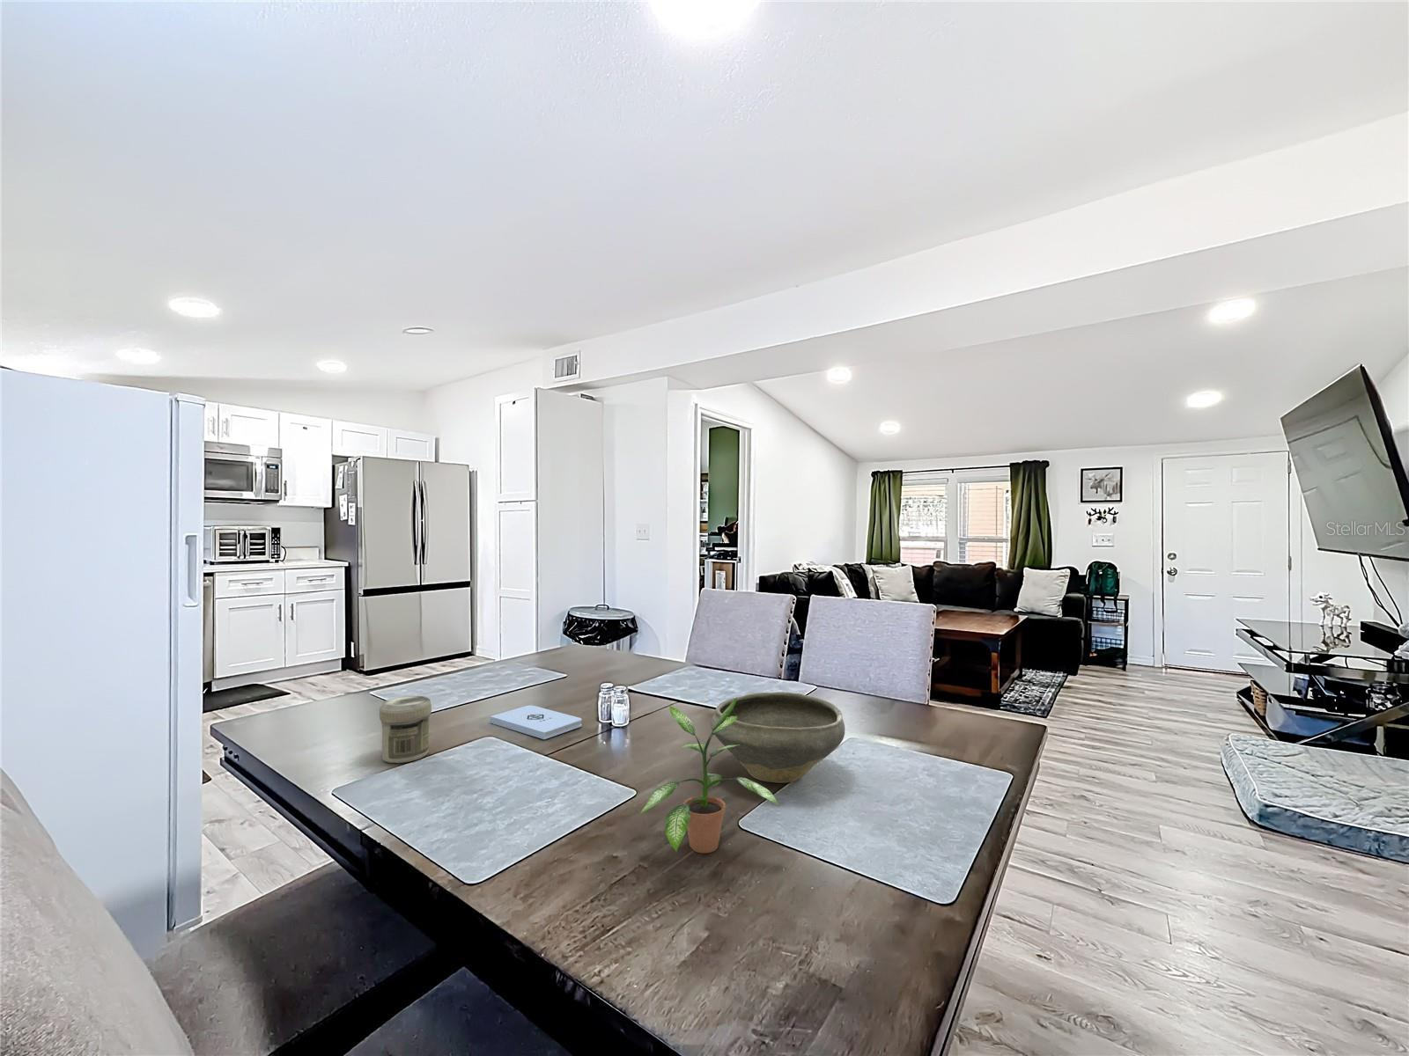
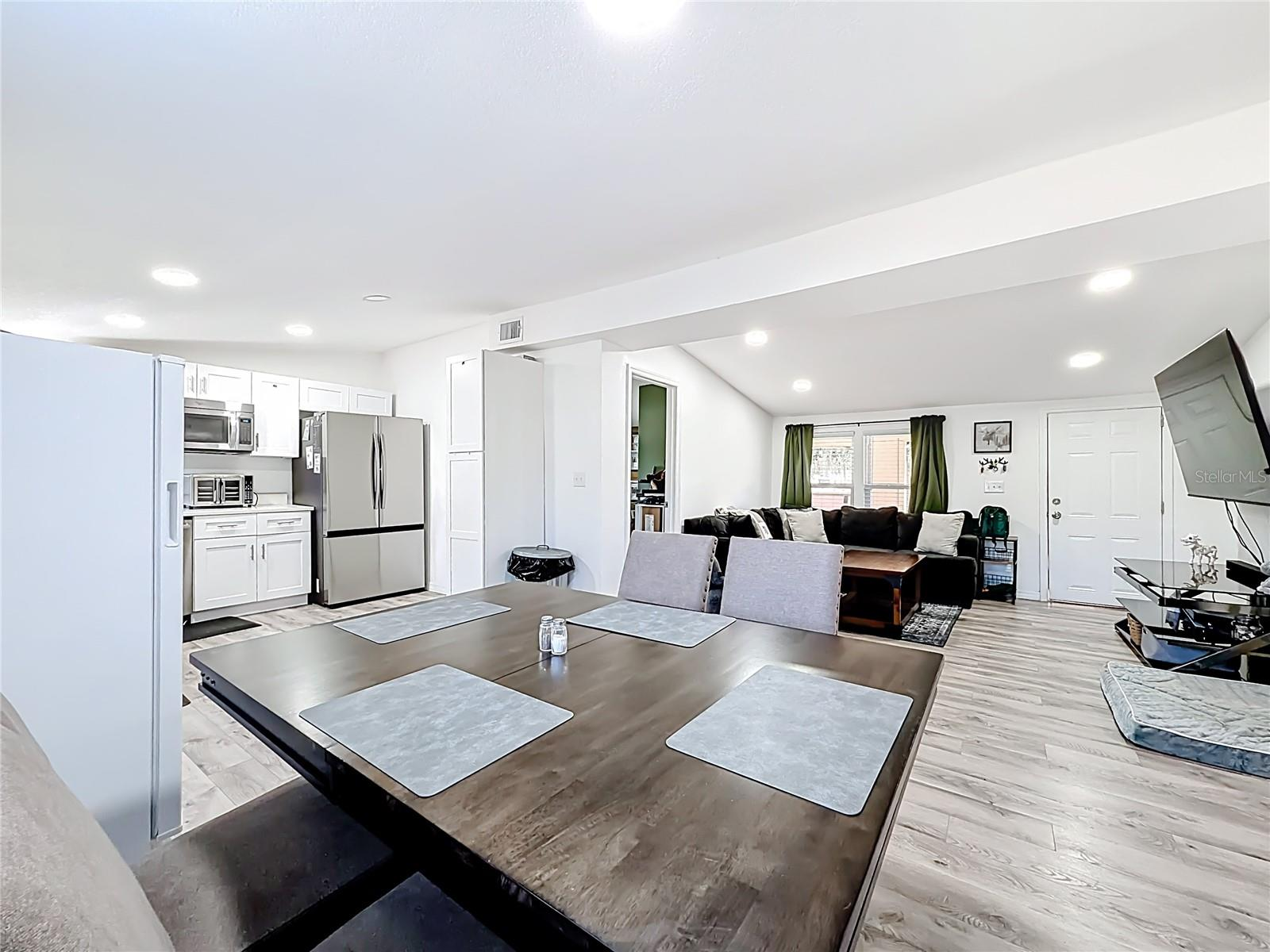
- potted plant (706, 773)
- notepad (536, 721)
- jar (405, 728)
- bowl (777, 739)
